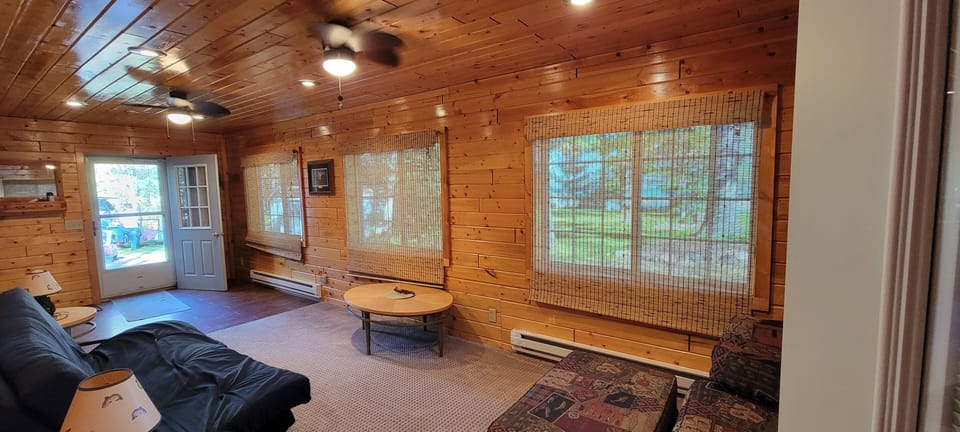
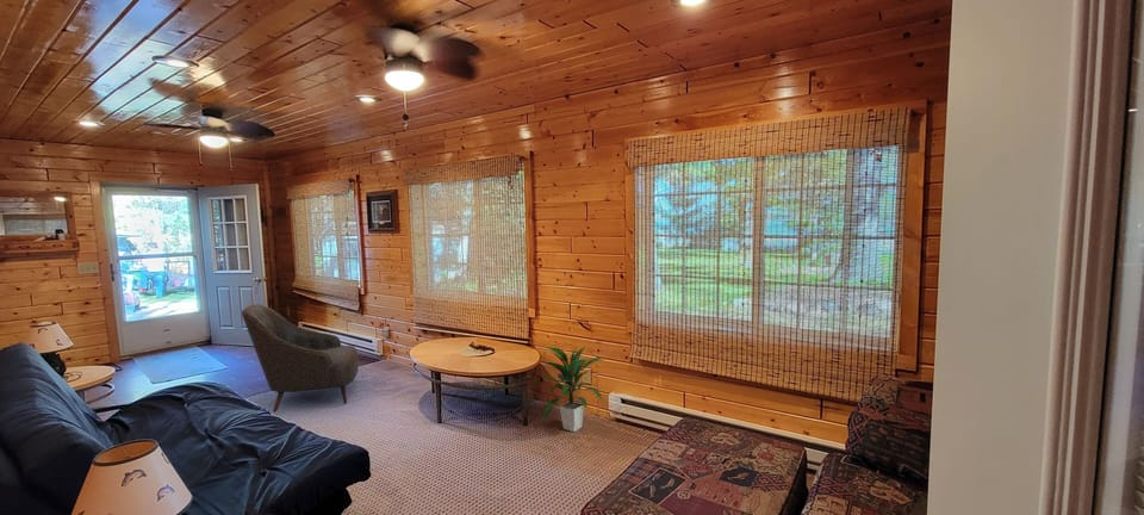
+ leather (310, 349)
+ indoor plant (568, 385)
